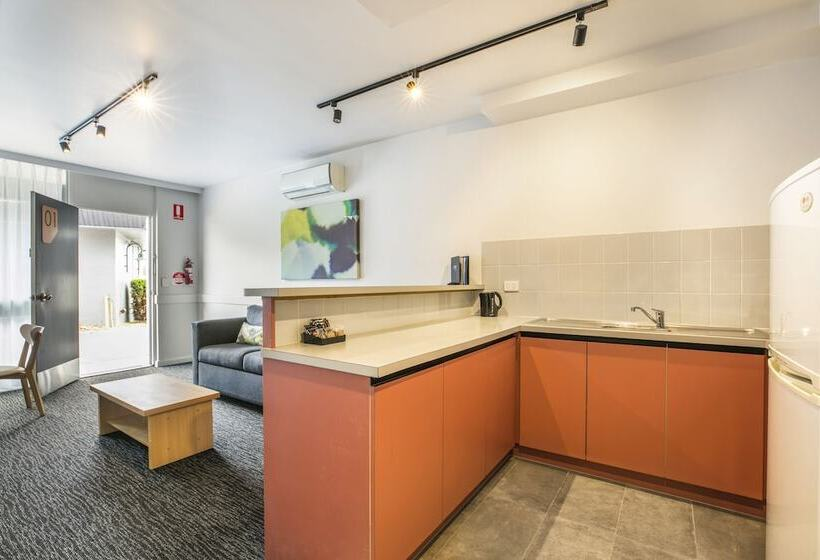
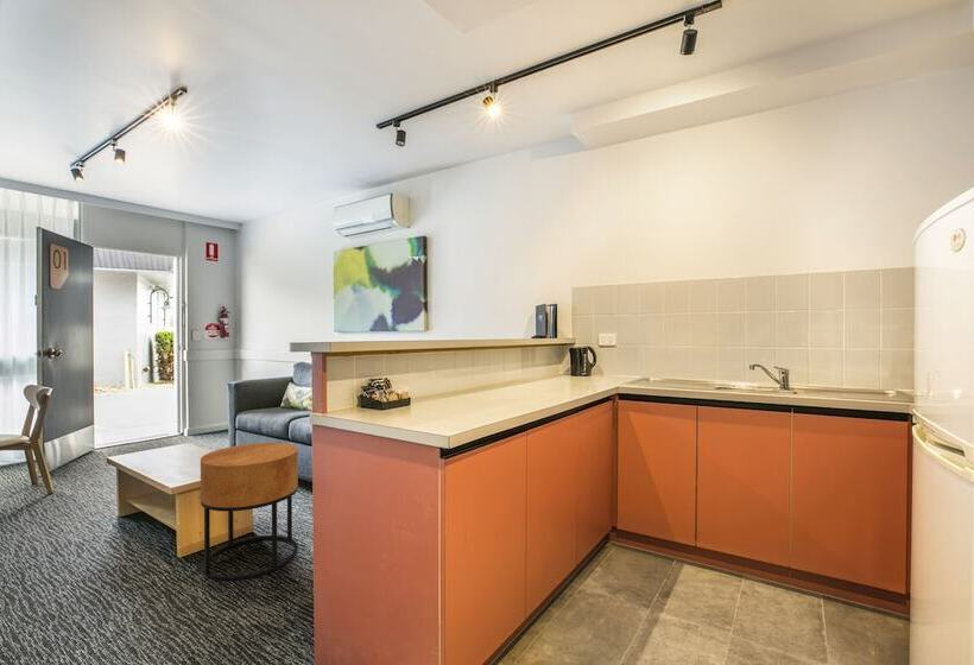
+ side table (251, 505)
